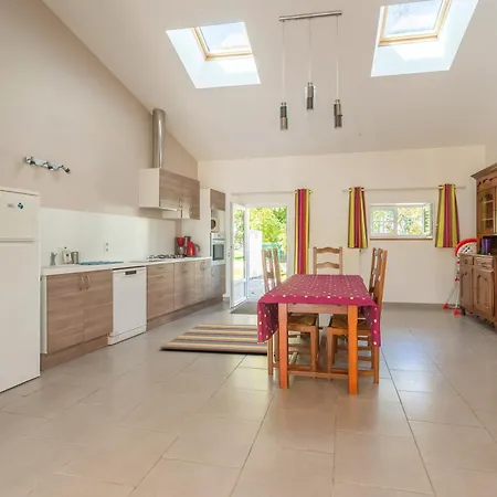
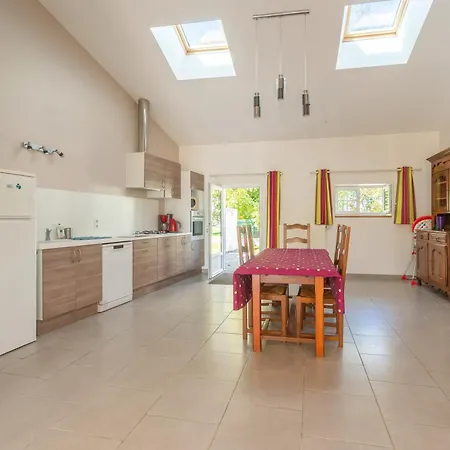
- rug (239, 331)
